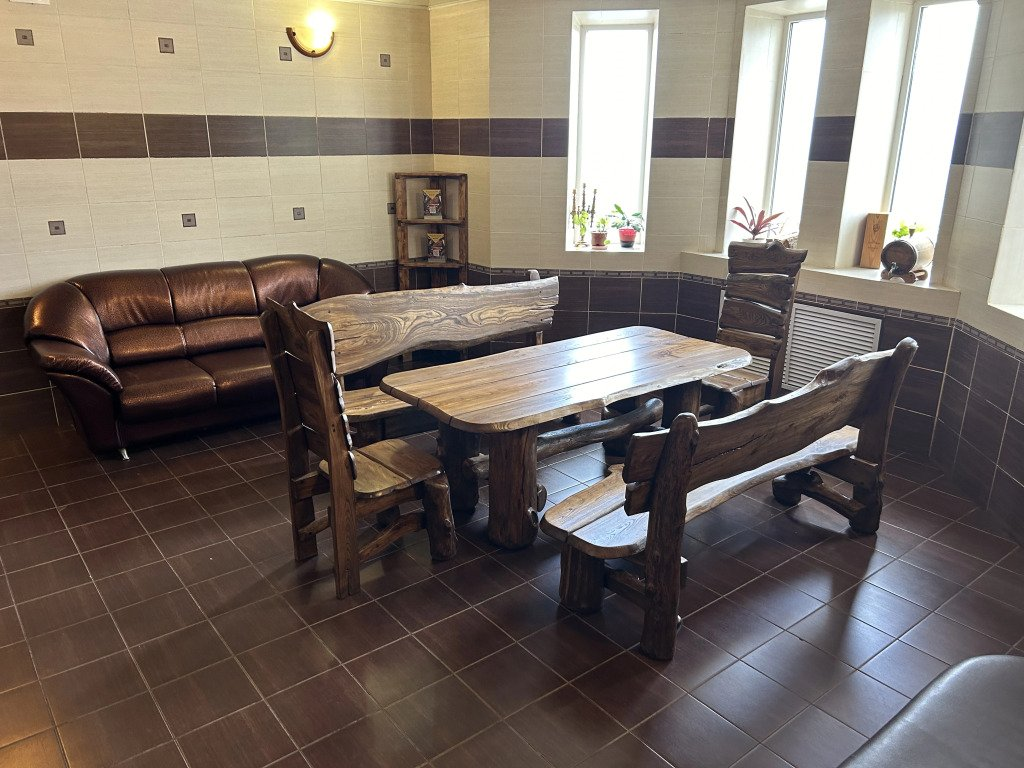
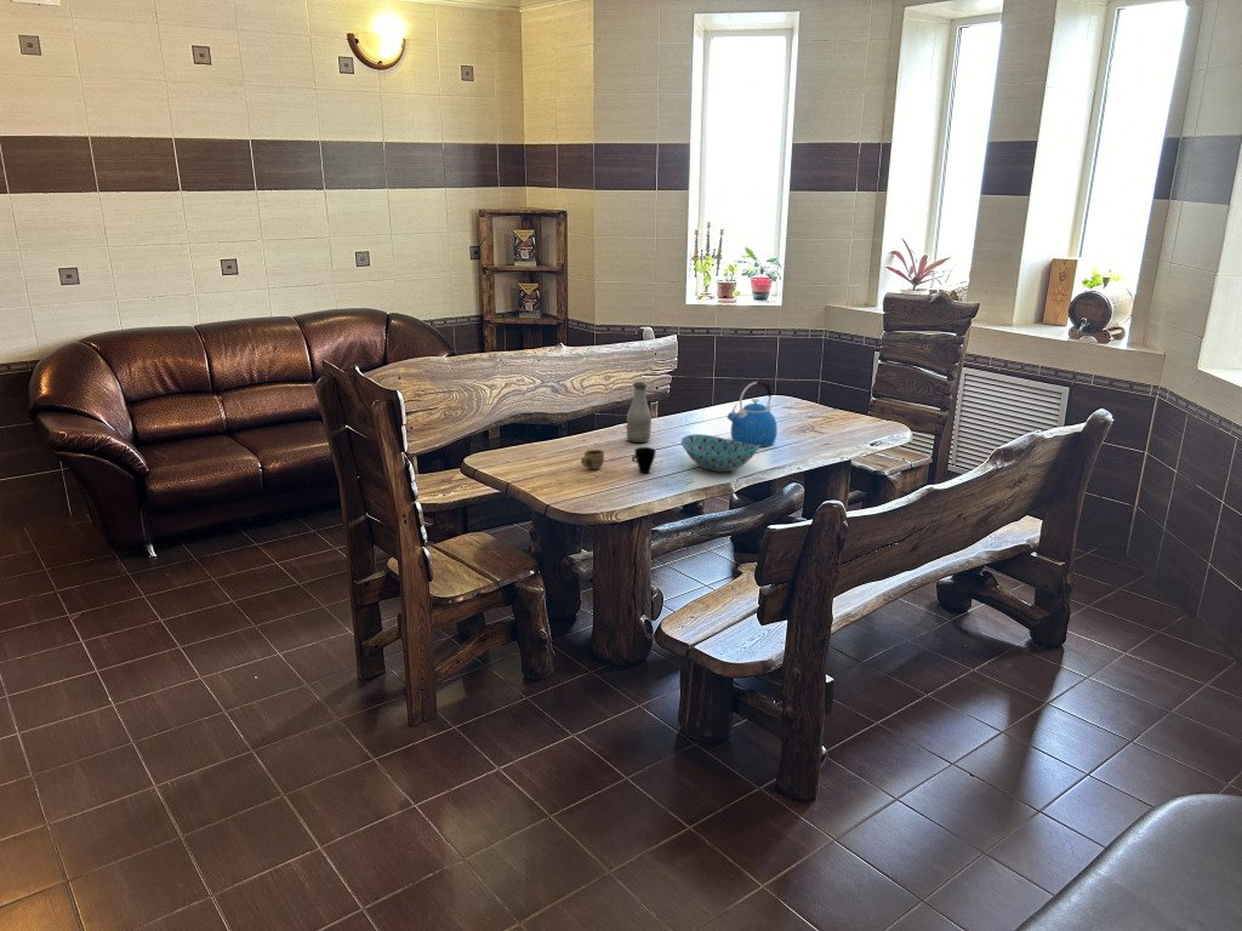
+ cup (642, 461)
+ cup (591, 461)
+ kettle (750, 412)
+ bowl (718, 455)
+ bottle (638, 411)
